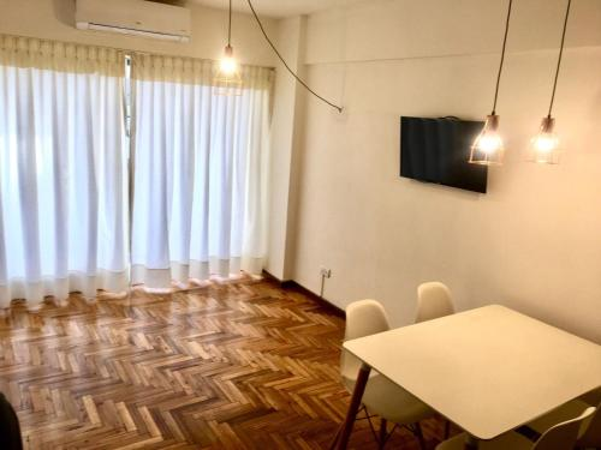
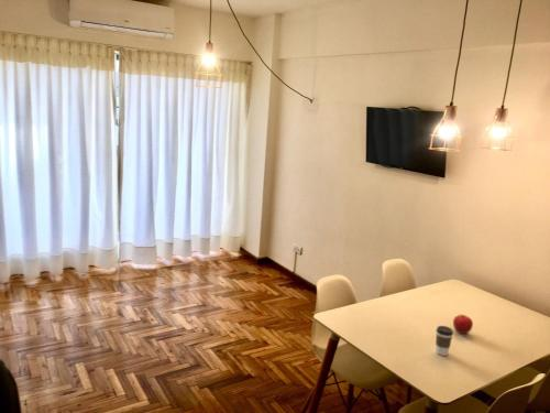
+ fruit (462, 323)
+ coffee cup (443, 340)
